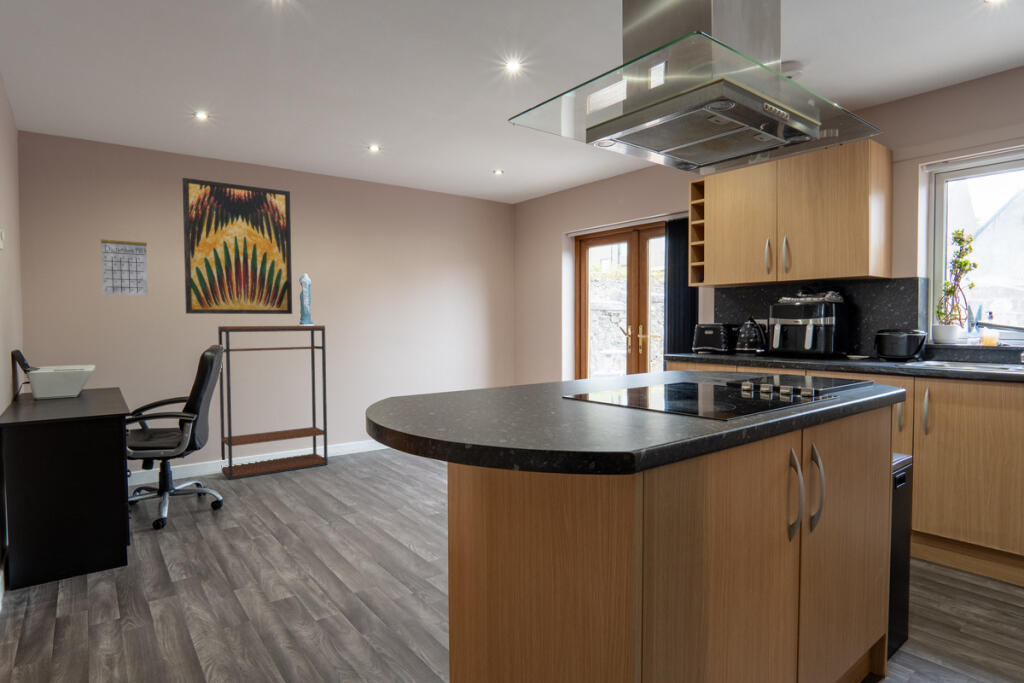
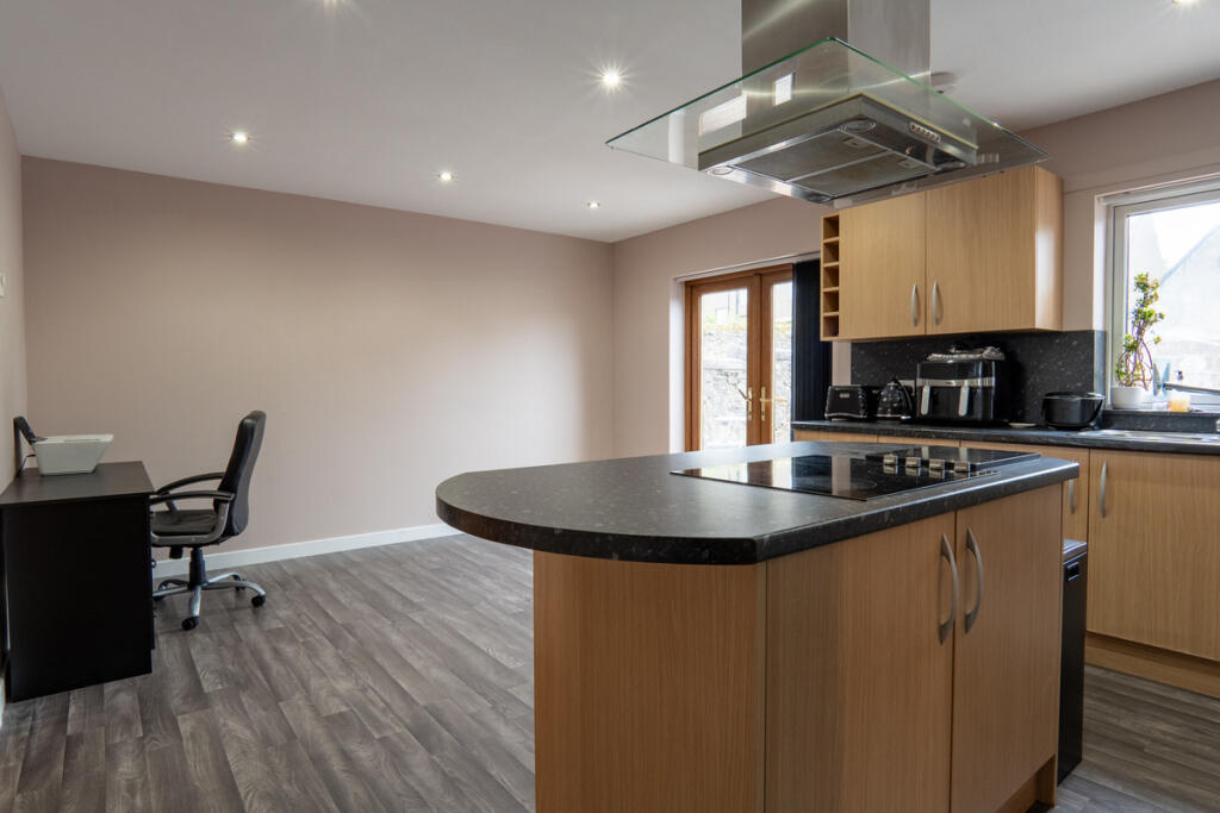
- wall art (240, 249)
- dress (305, 299)
- shelving unit (274, 431)
- calendar (124, 261)
